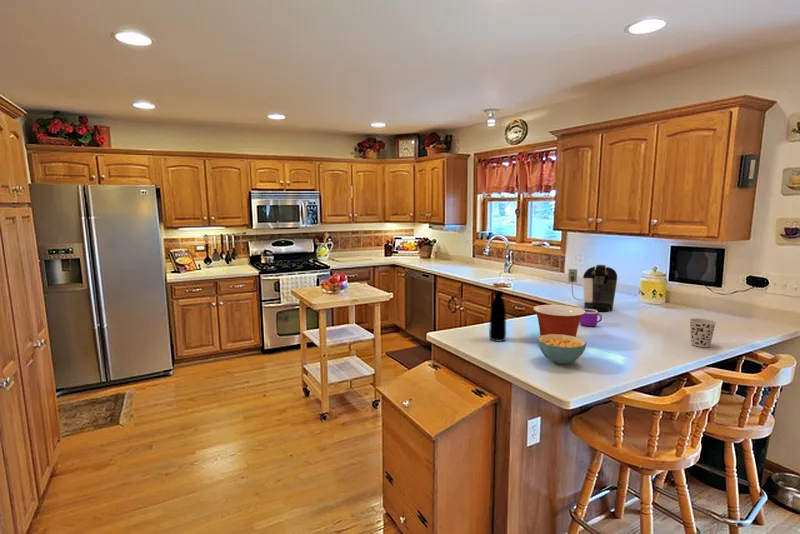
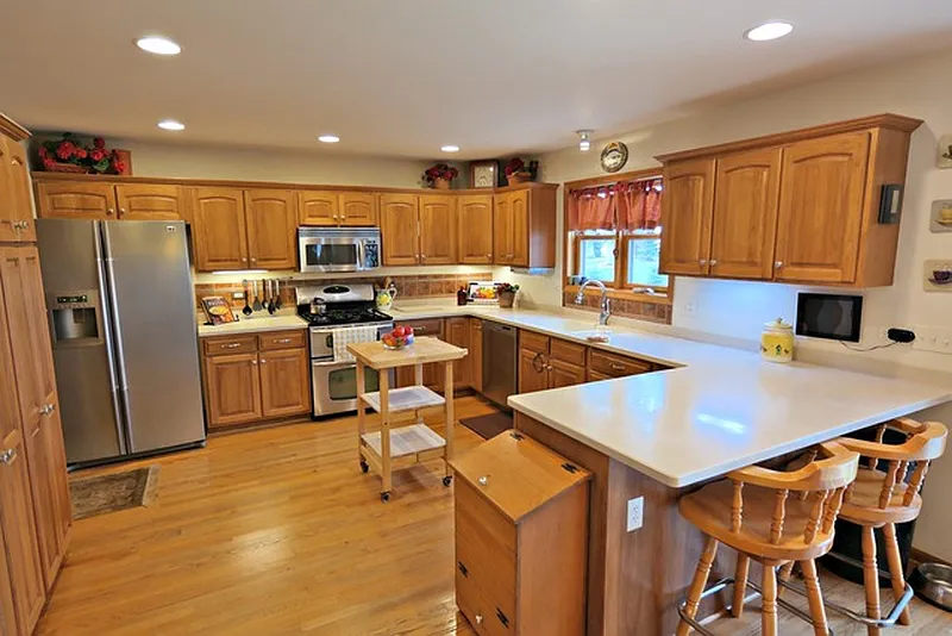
- mug (590, 318)
- mixing bowl (558, 325)
- coffee maker (590, 285)
- bottle (498, 315)
- cup (701, 333)
- cereal bowl (560, 351)
